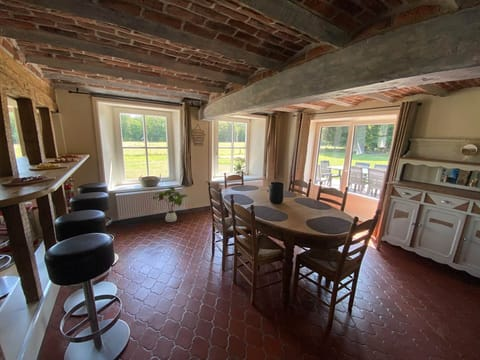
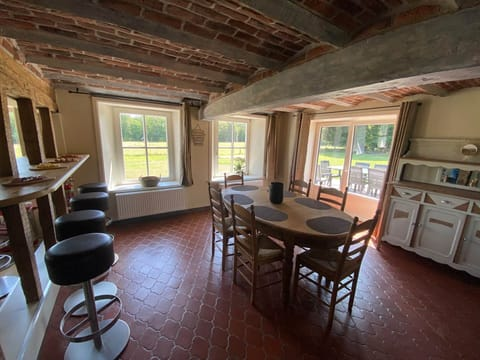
- house plant (173, 205)
